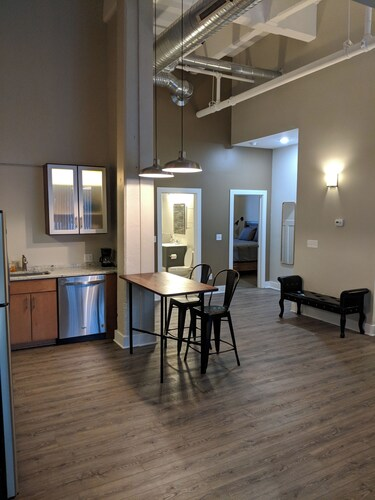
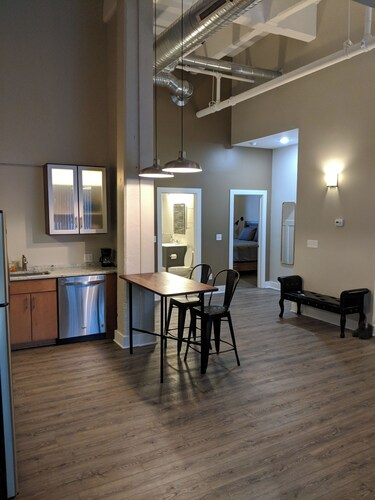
+ boots (362, 329)
